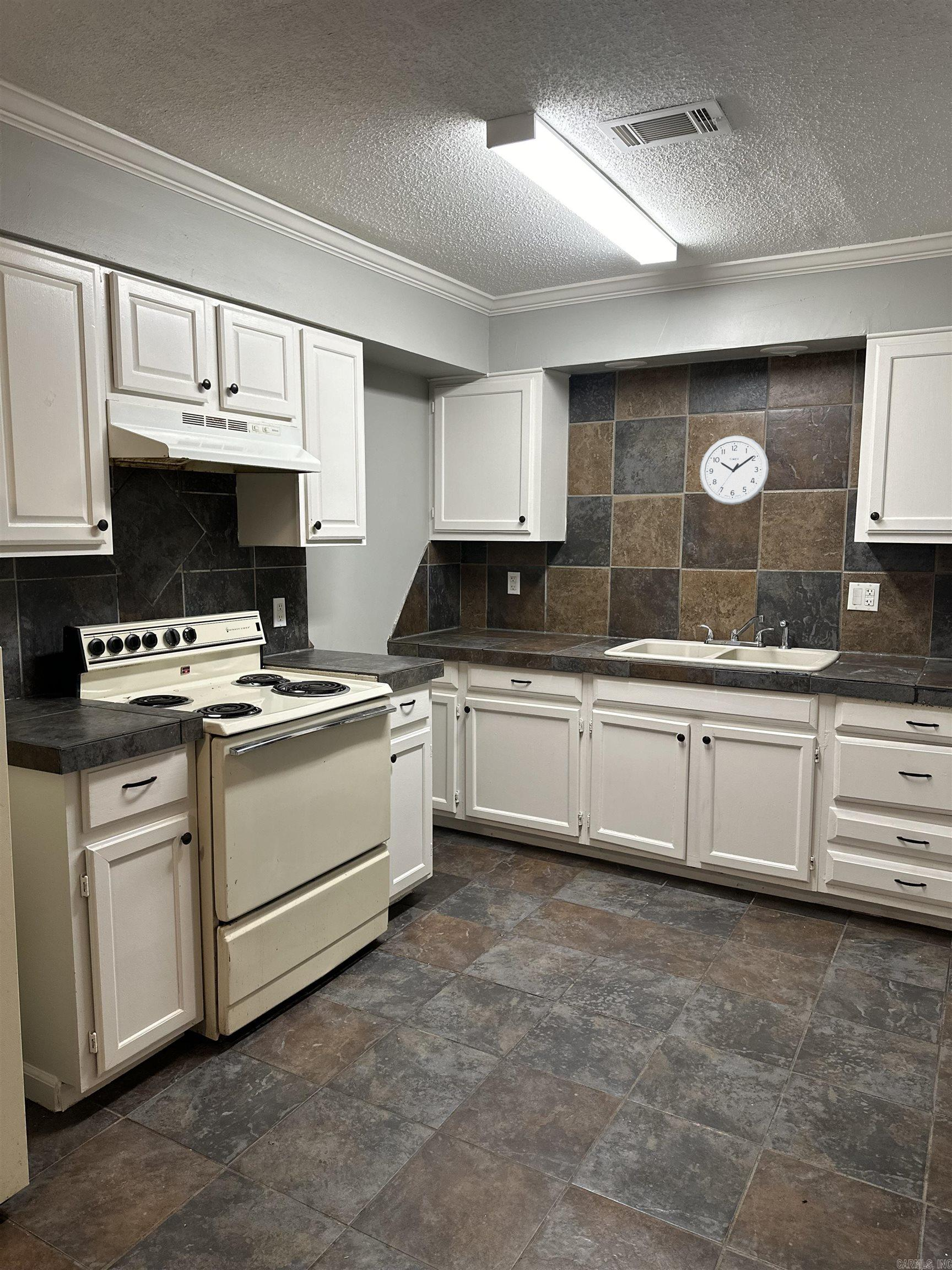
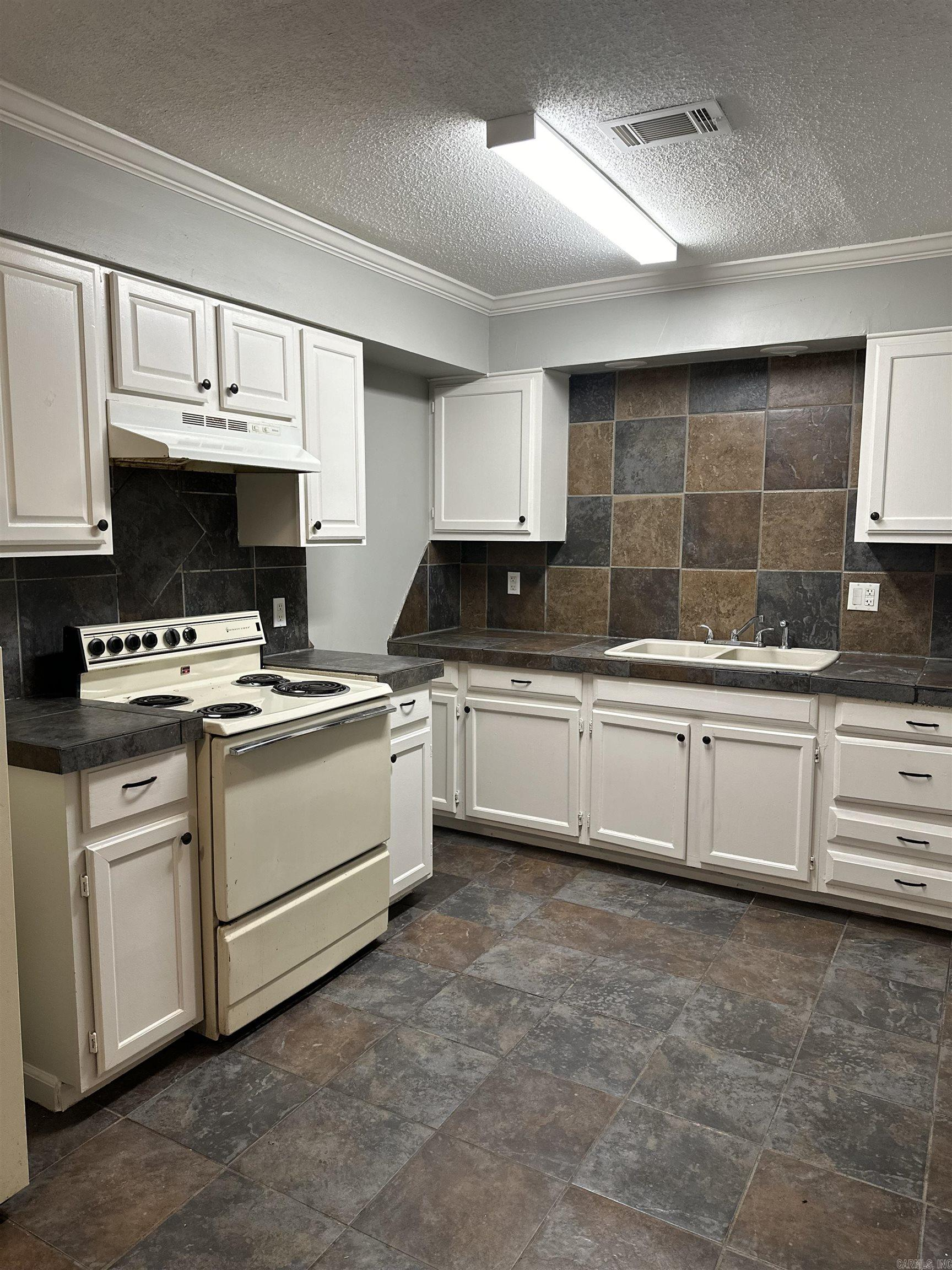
- wall clock (733, 470)
